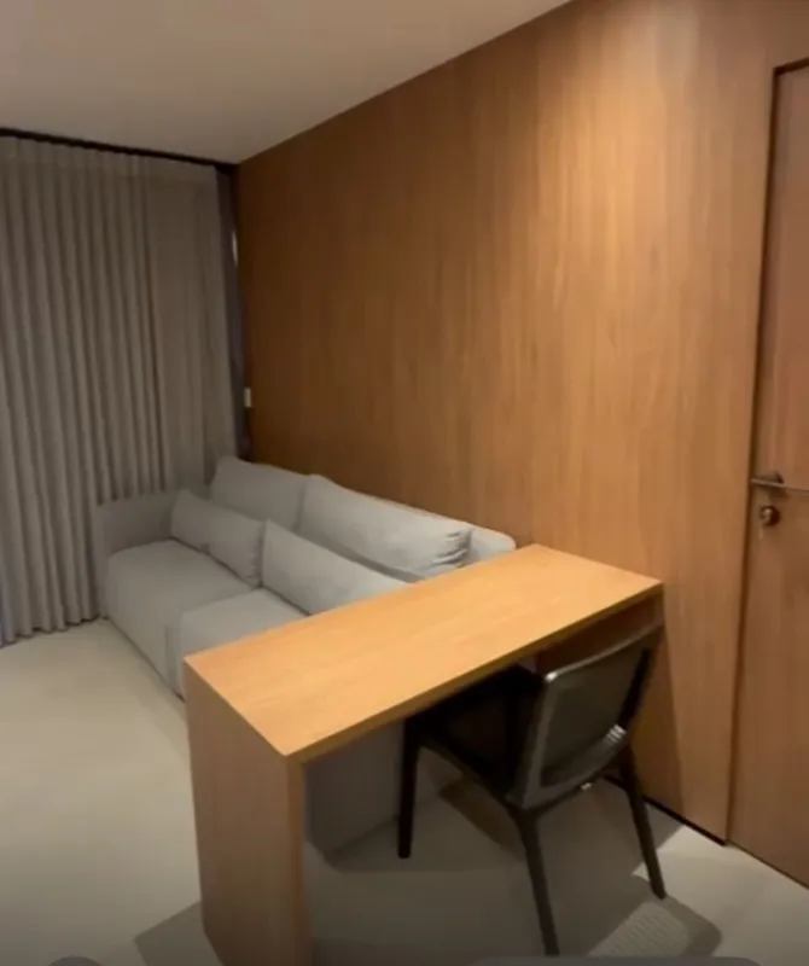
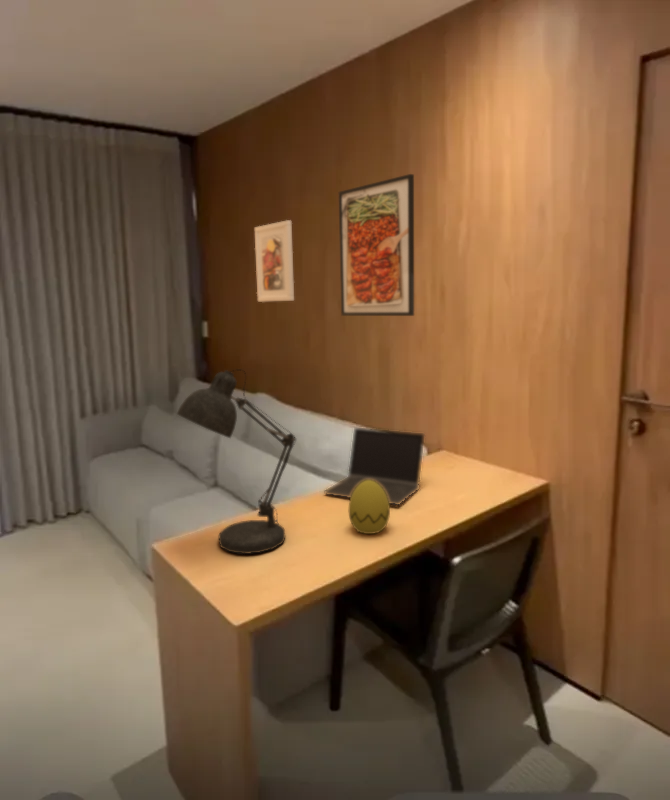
+ desk lamp (230, 437)
+ decorative egg (369, 504)
+ laptop computer (375, 463)
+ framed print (374, 250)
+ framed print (273, 263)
